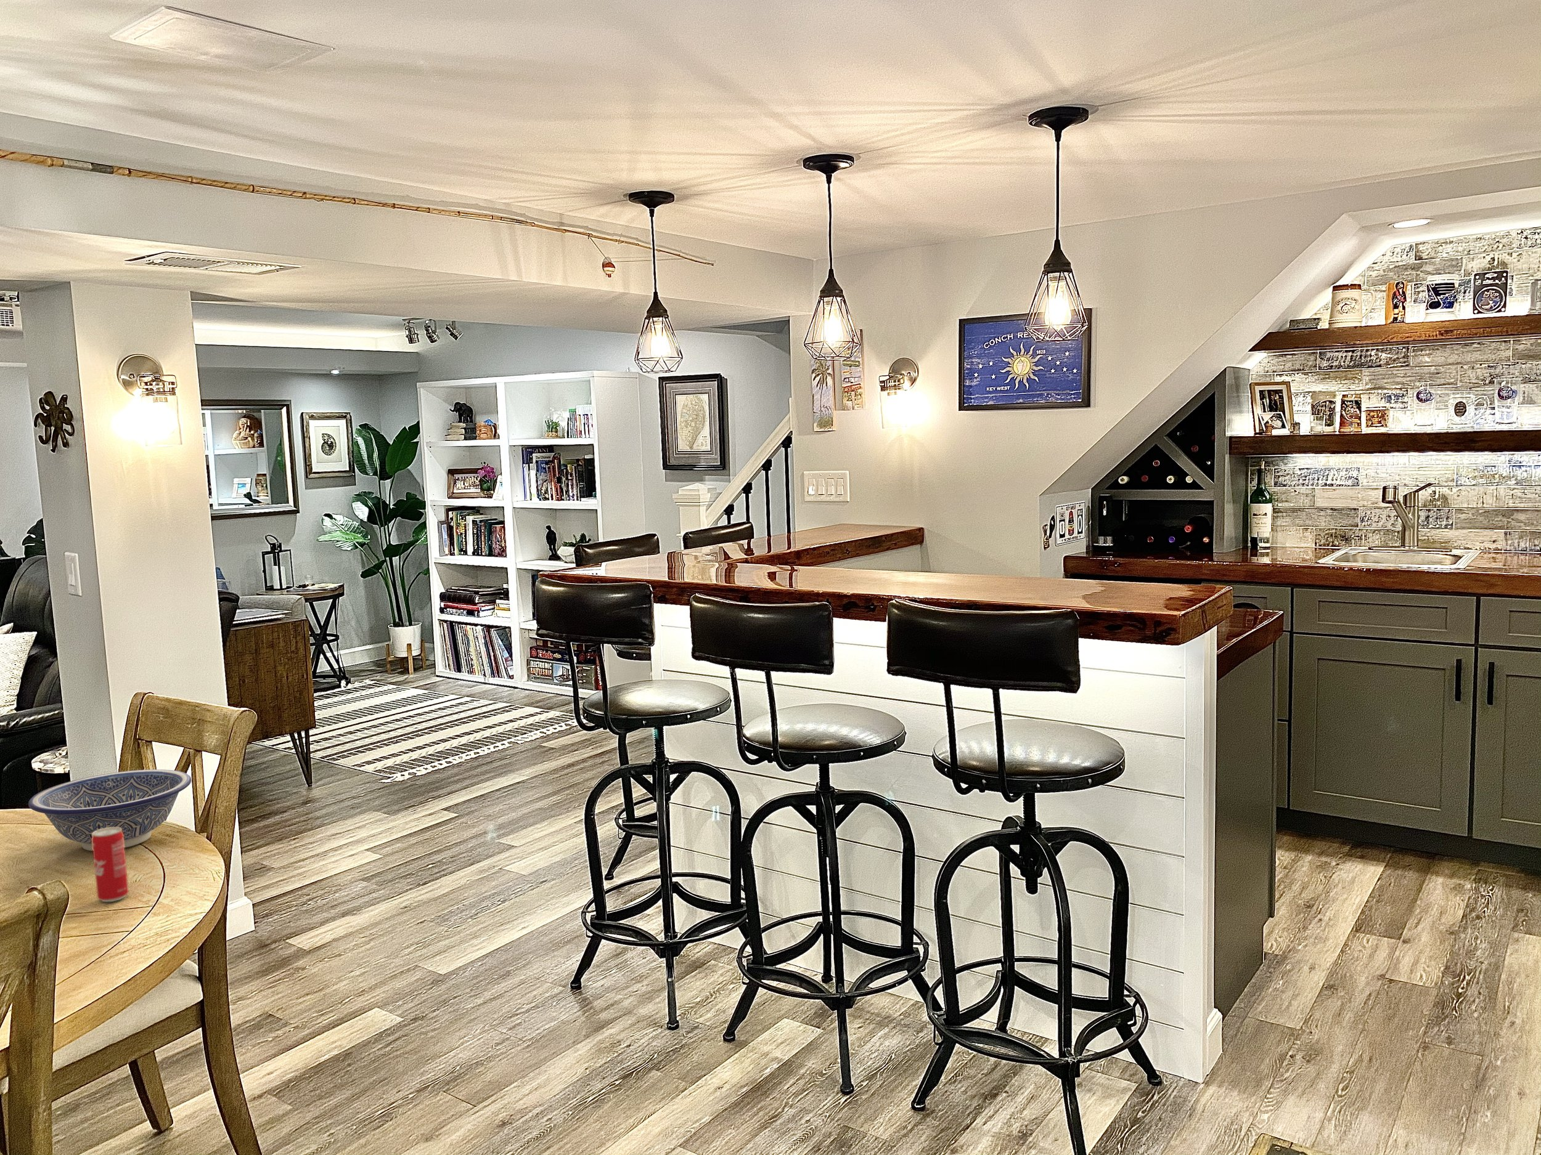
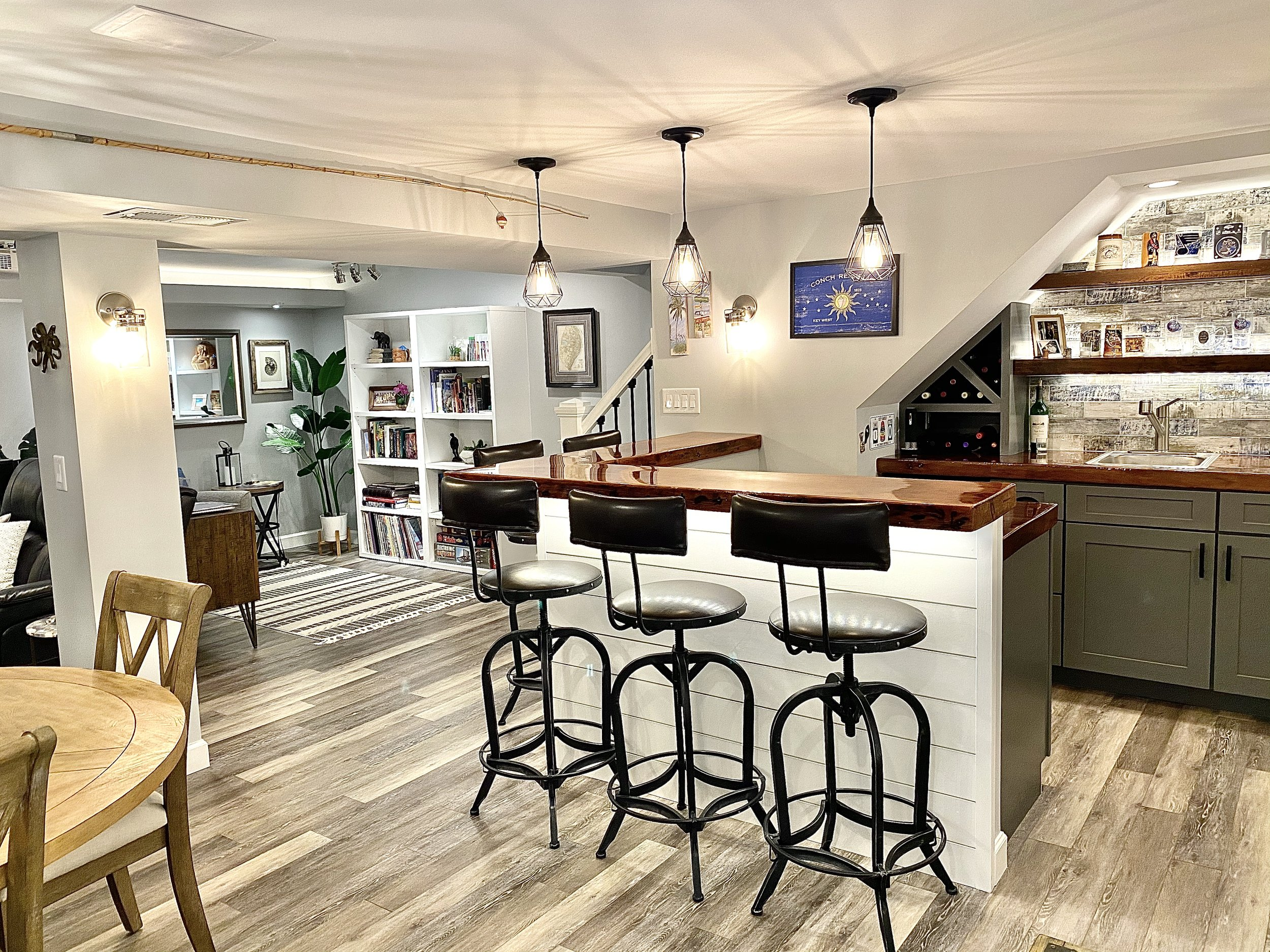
- beverage can (109, 864)
- decorative bowl (114, 815)
